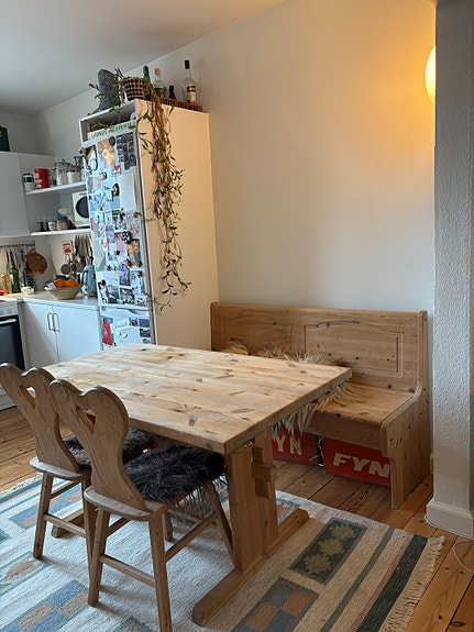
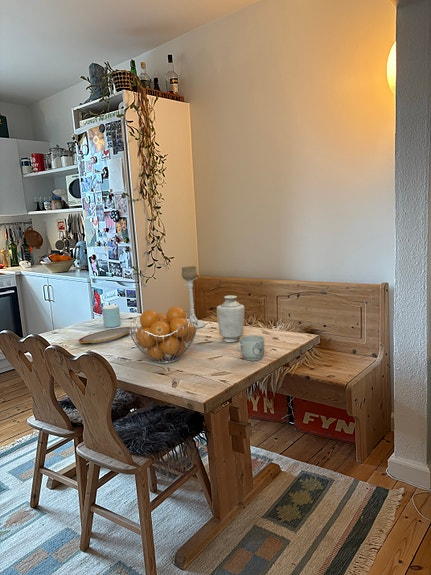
+ fruit basket (164, 333)
+ plate (107, 336)
+ vase (231, 318)
+ mug (249, 348)
+ candle holder (191, 296)
+ mug (110, 315)
